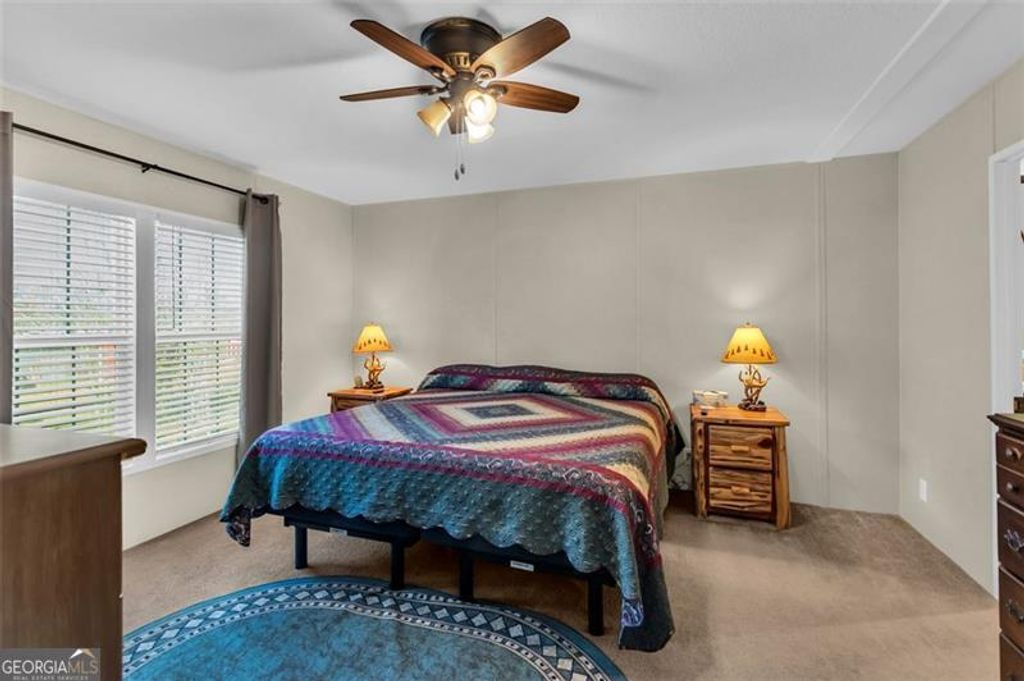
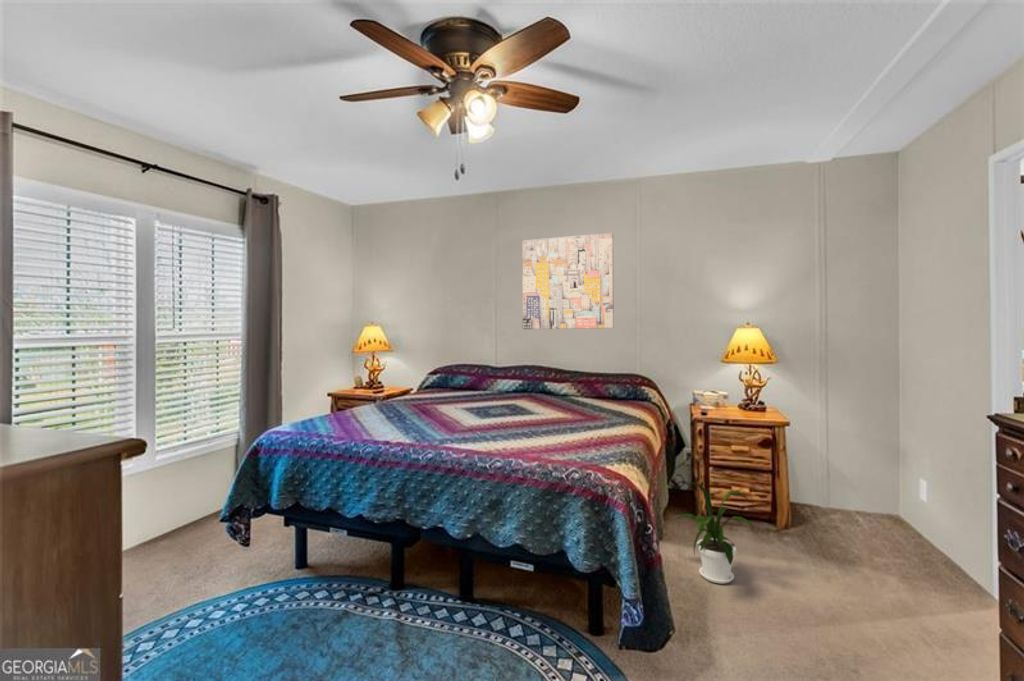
+ house plant (714, 529)
+ wall art (566, 282)
